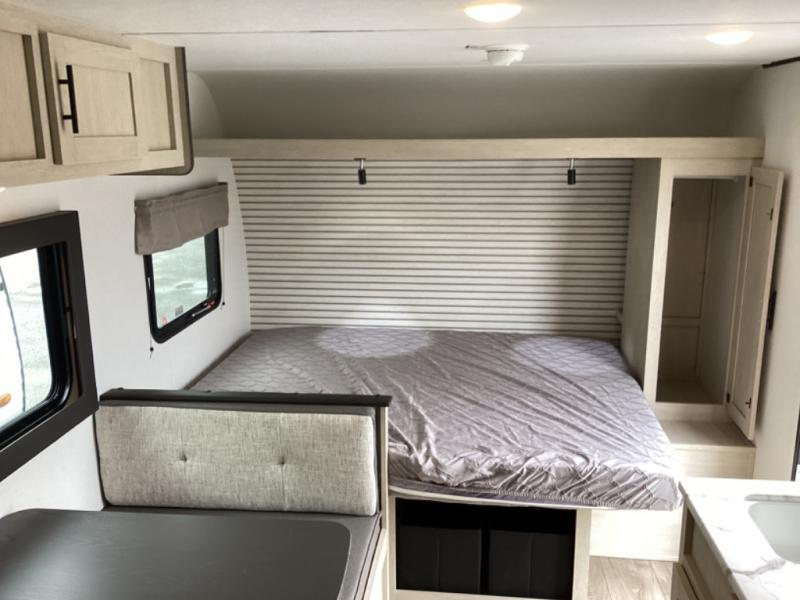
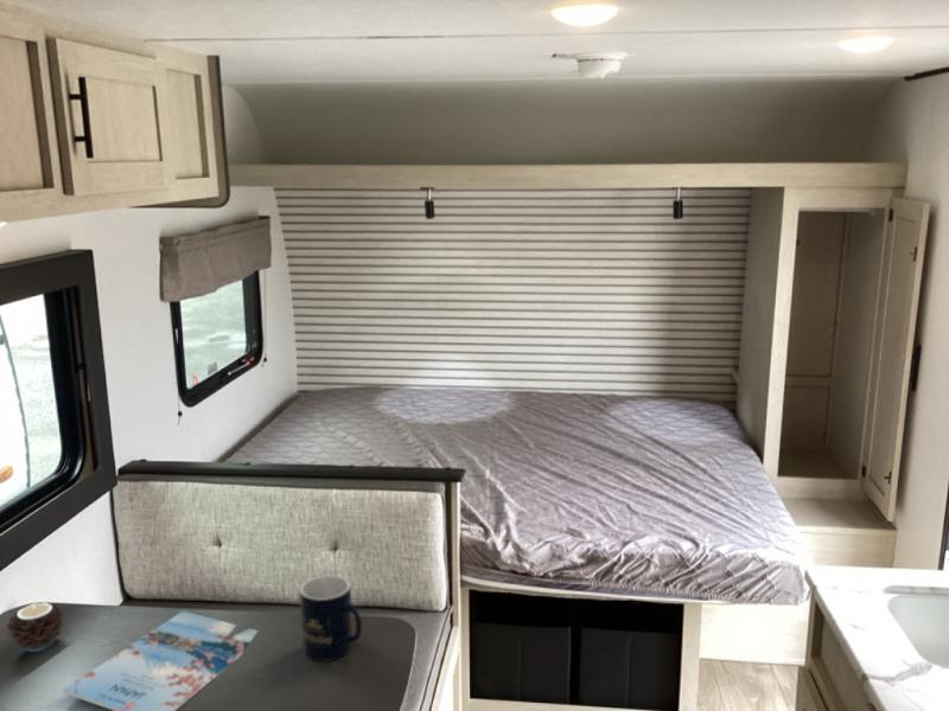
+ candle (36, 623)
+ magazine (172, 661)
+ mug (335, 617)
